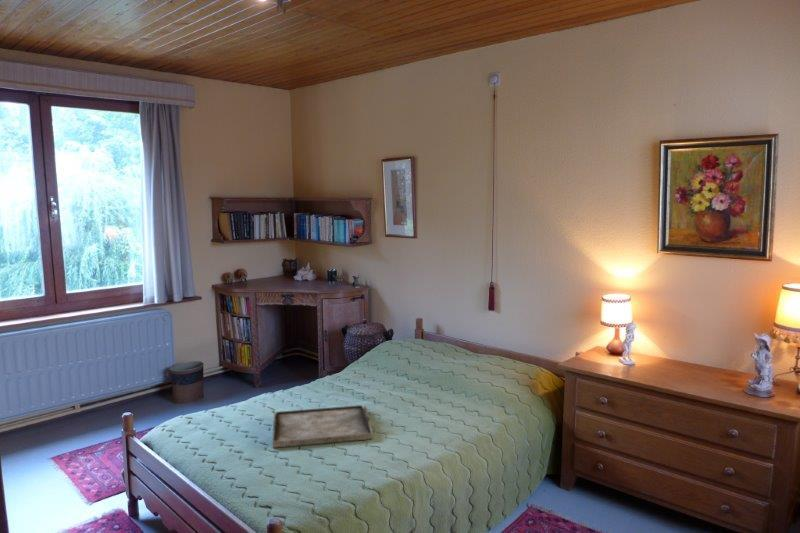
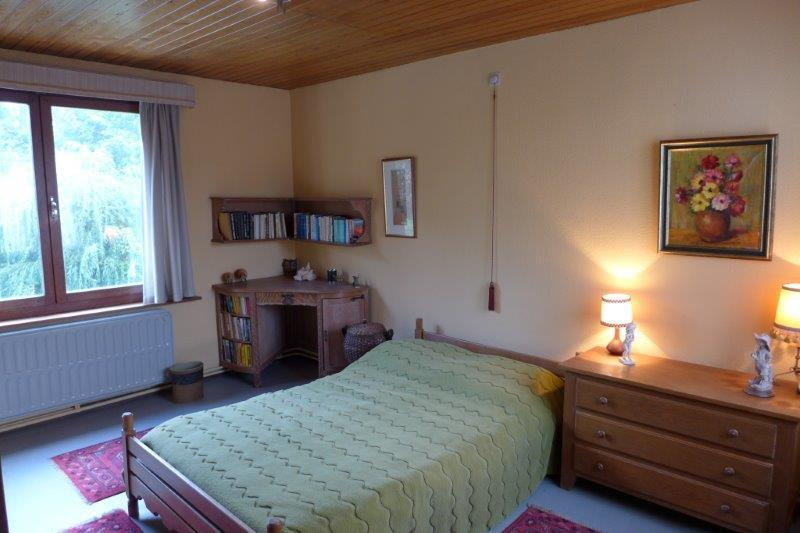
- serving tray (321, 419)
